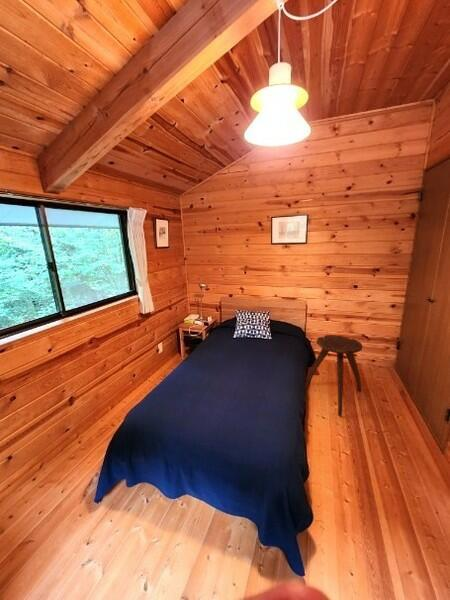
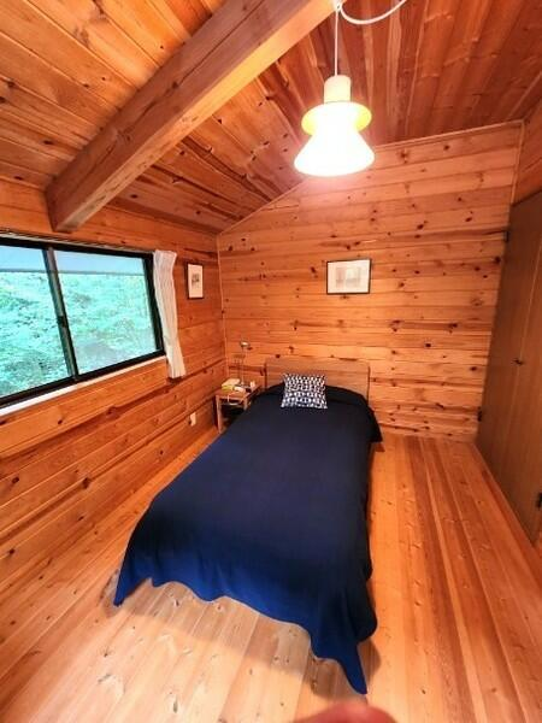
- stool (342, 371)
